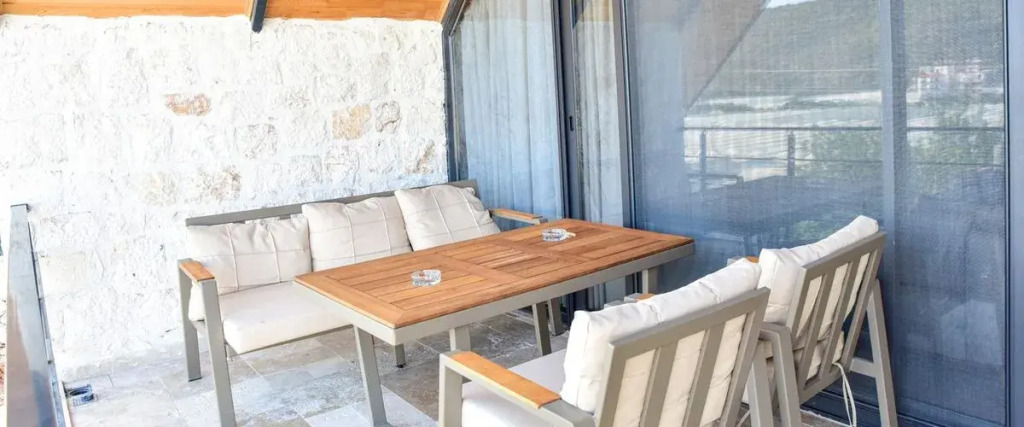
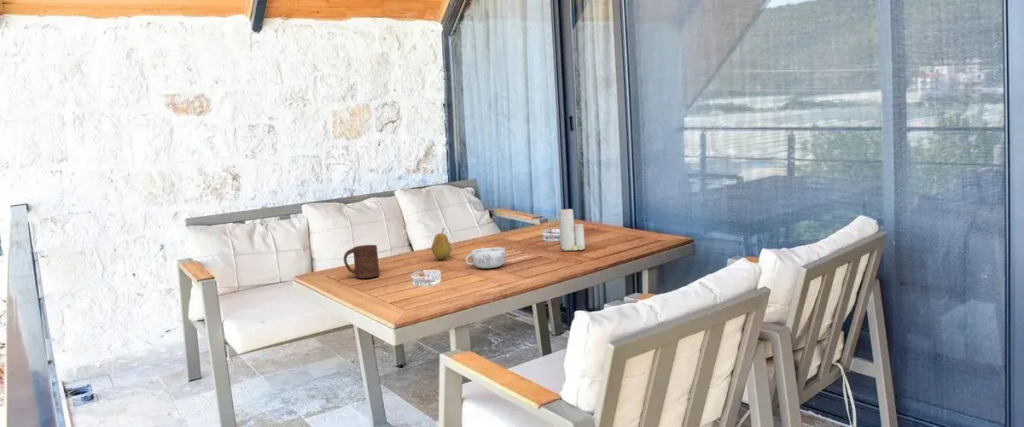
+ cup (362, 262)
+ decorative bowl (485, 258)
+ candle (570, 226)
+ fruit (441, 244)
